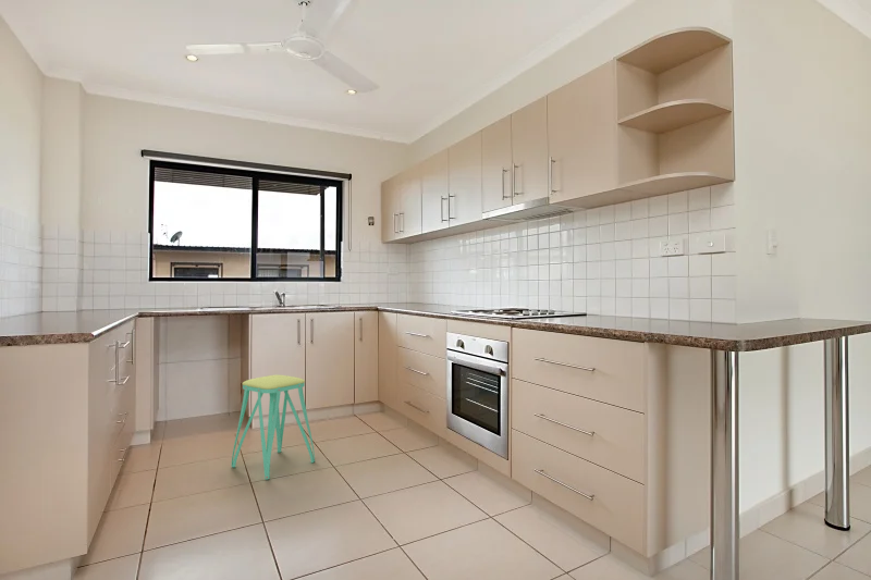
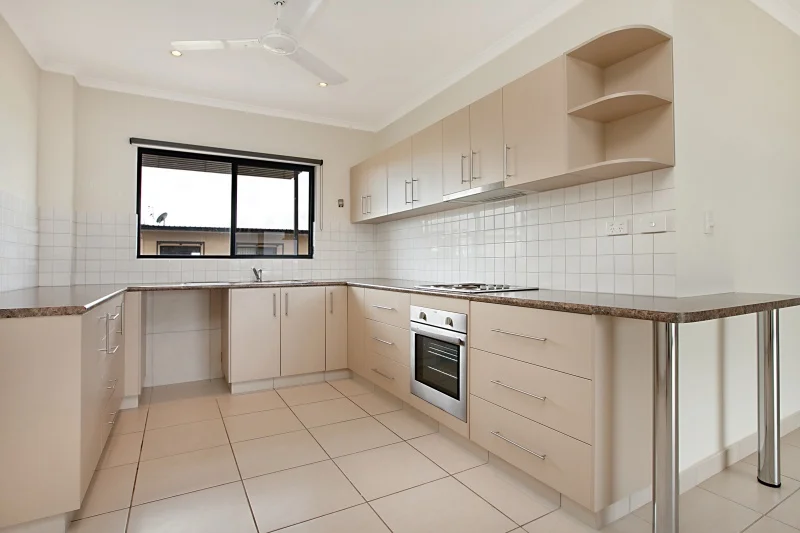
- stool (273, 420)
